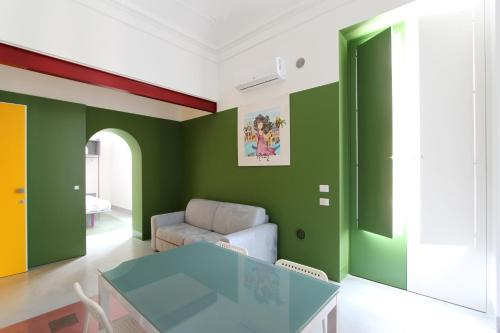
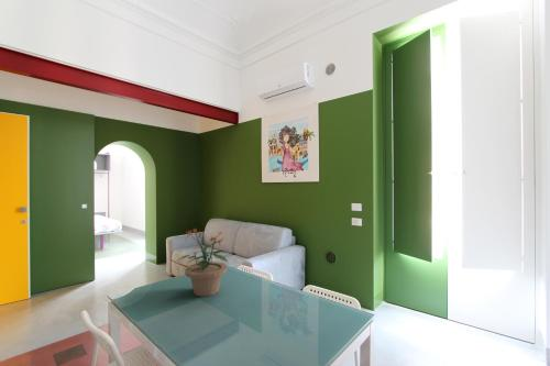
+ potted plant (204, 259)
